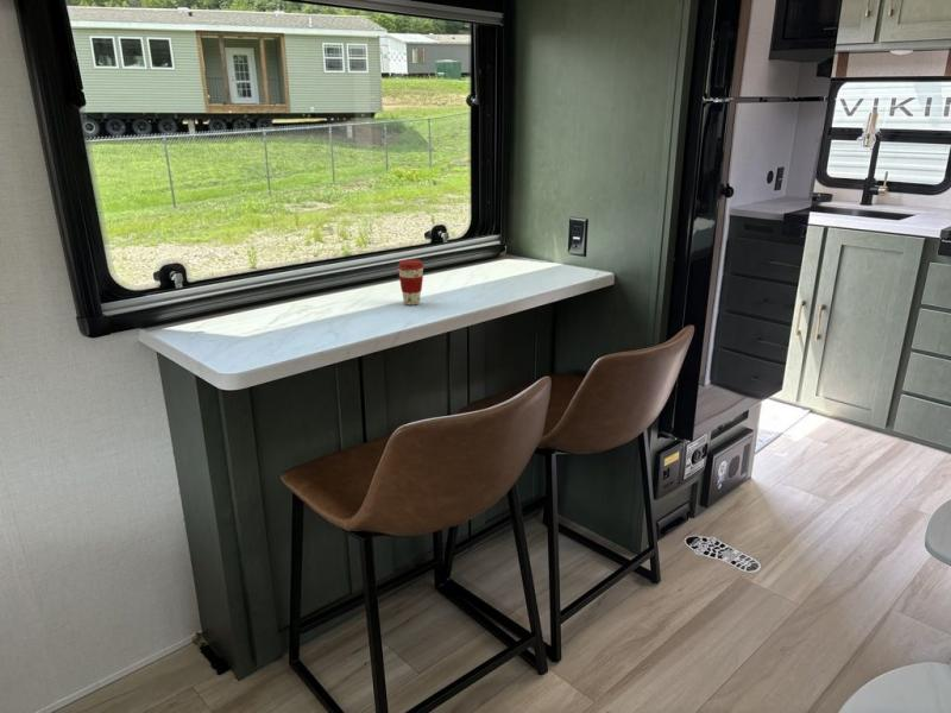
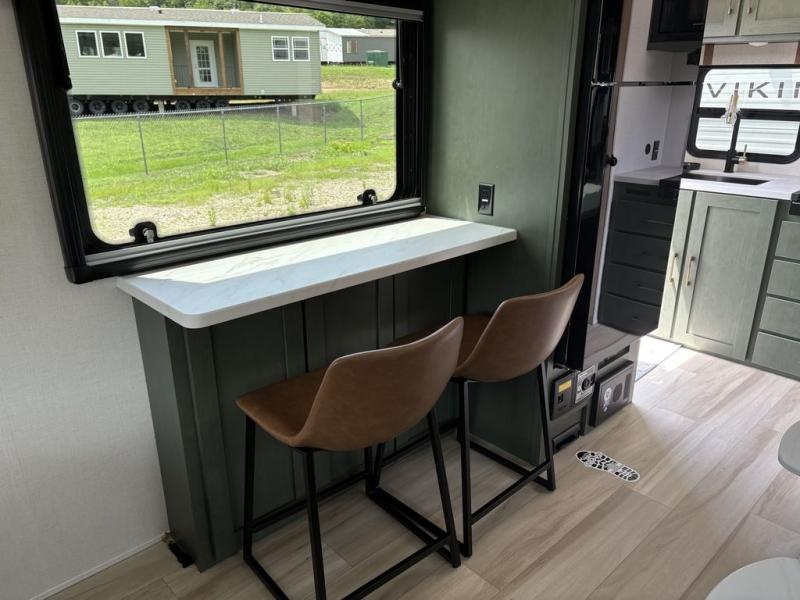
- coffee cup (410, 282)
